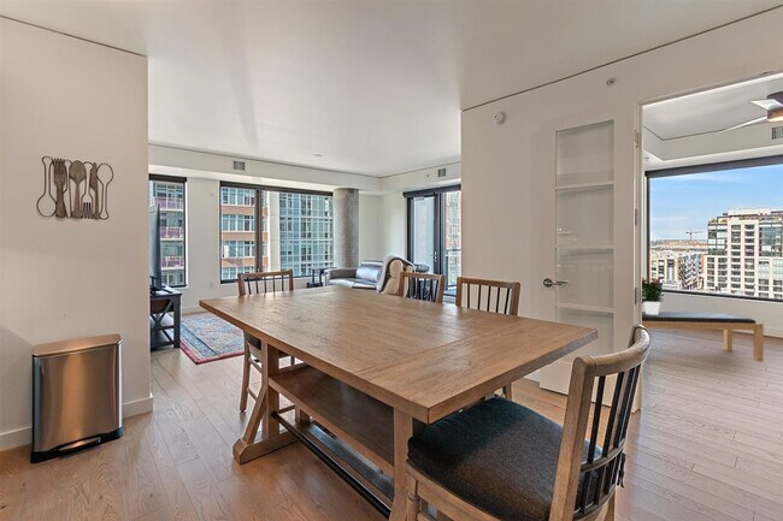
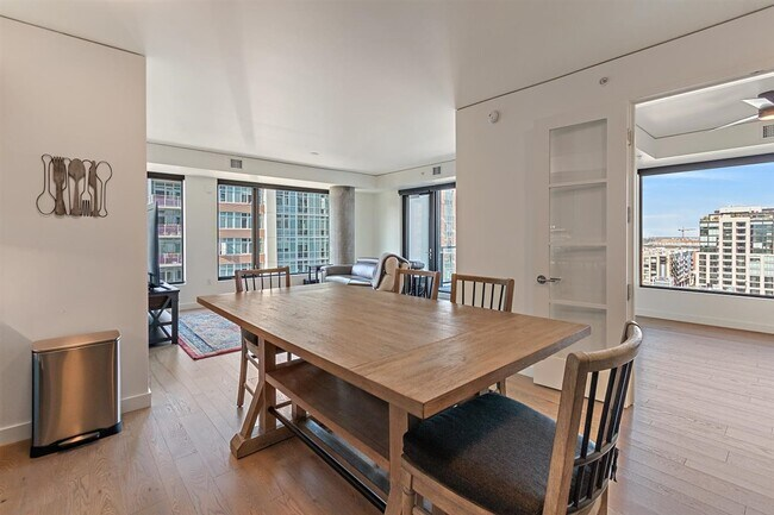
- bench (682, 327)
- potted flower (650, 295)
